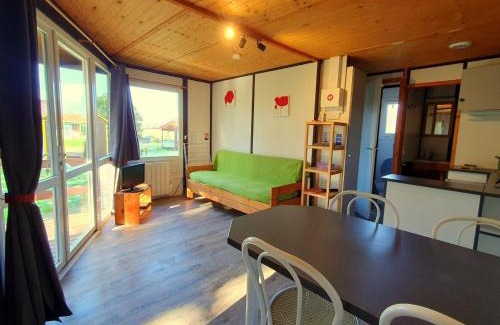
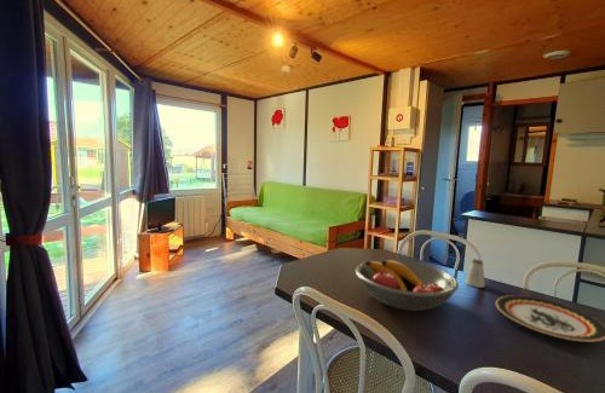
+ saltshaker (476, 272)
+ plate (546, 318)
+ fruit bowl (403, 283)
